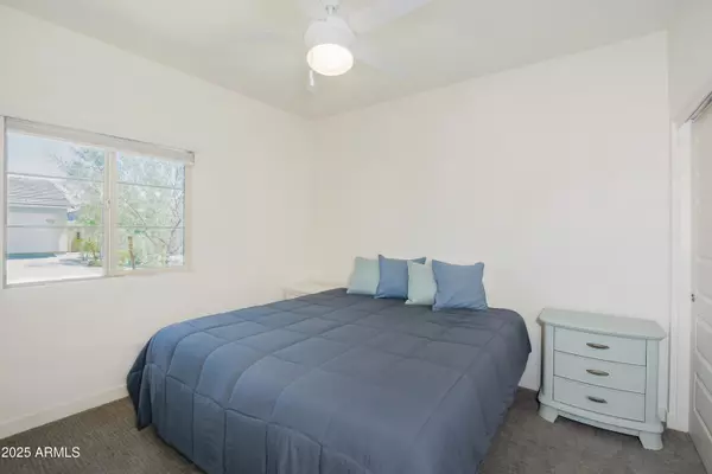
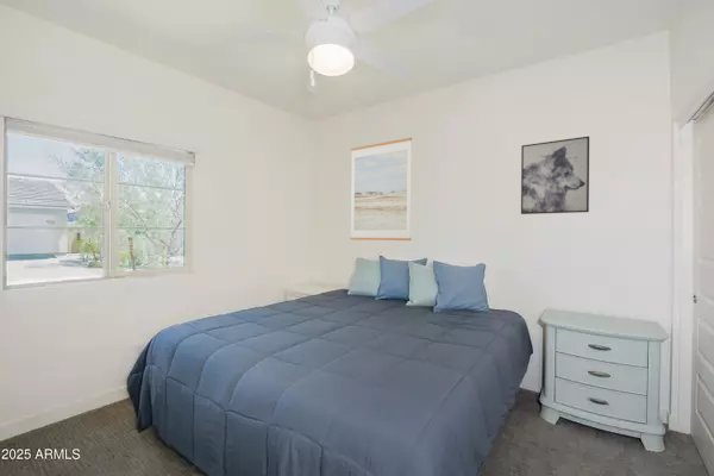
+ wall art (553, 176)
+ wall art (378, 192)
